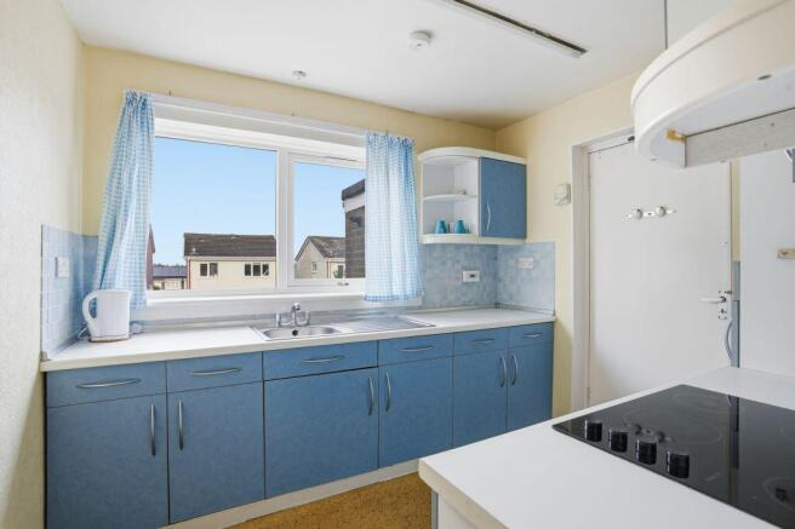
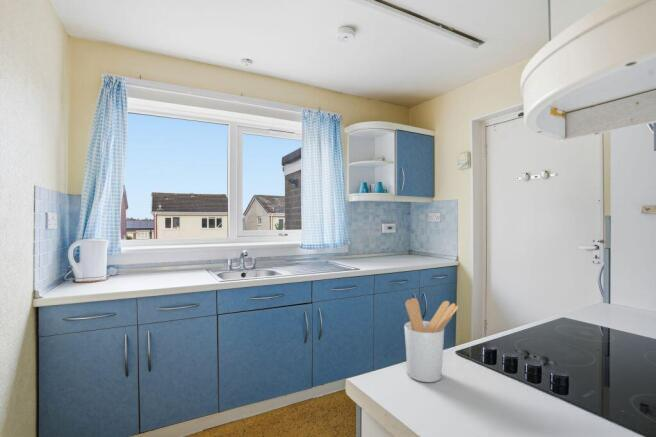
+ utensil holder (432, 337)
